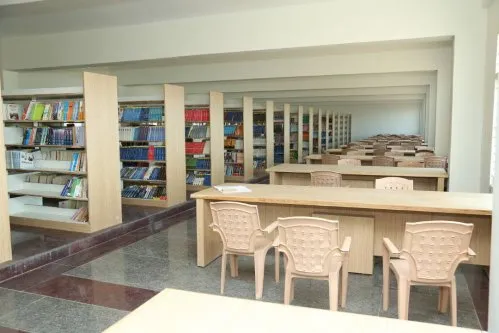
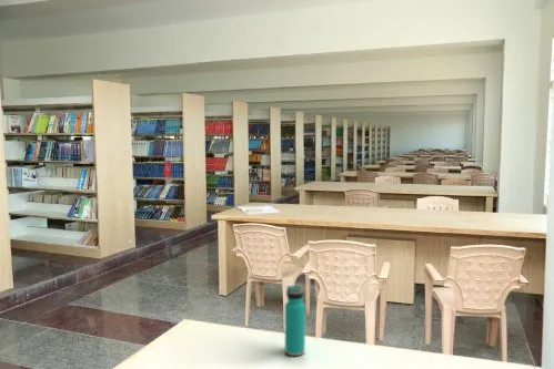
+ water bottle (294, 318)
